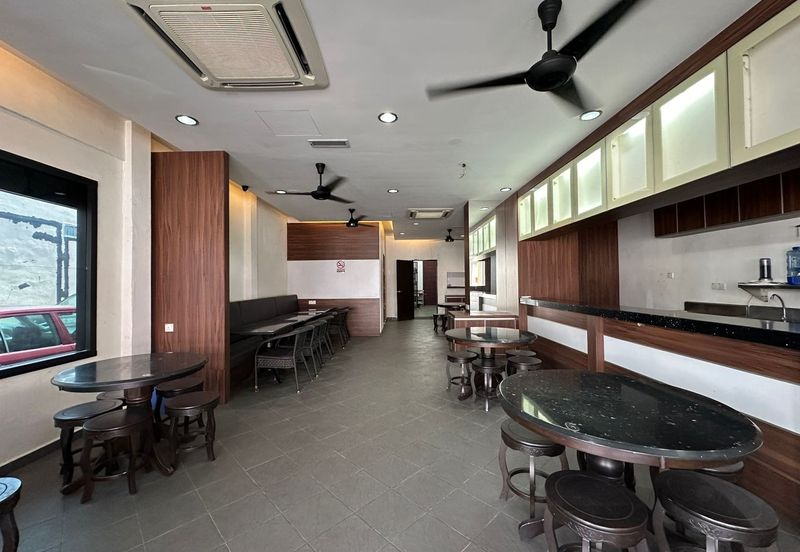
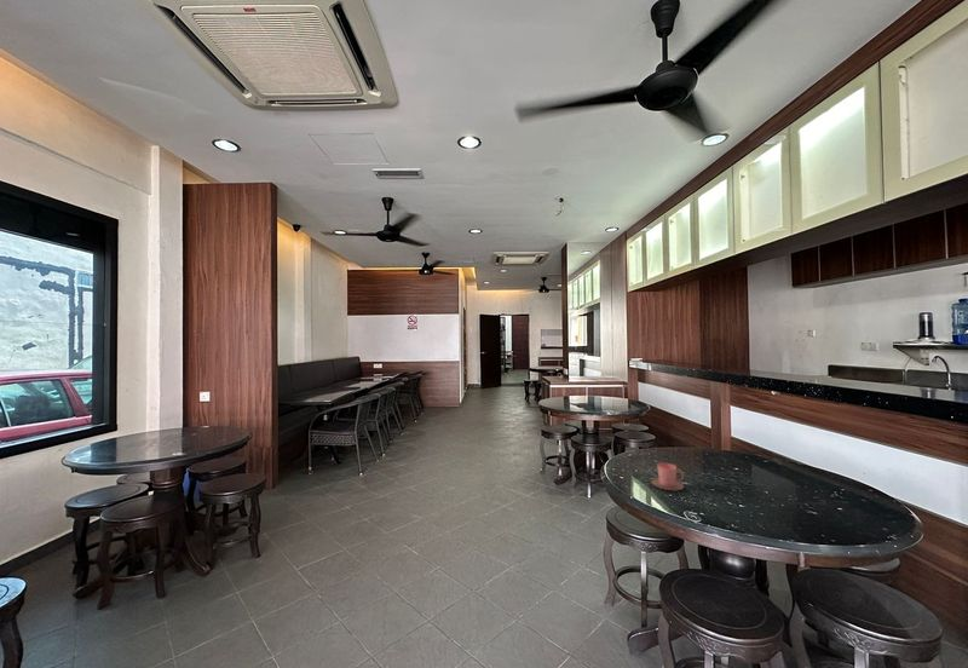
+ cup (667, 474)
